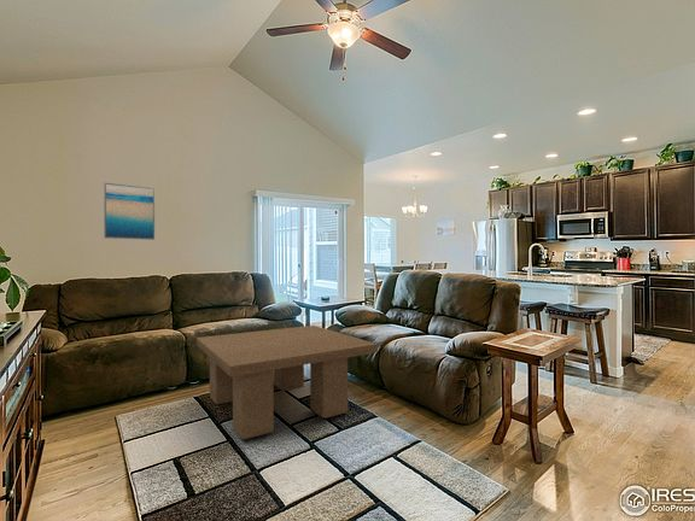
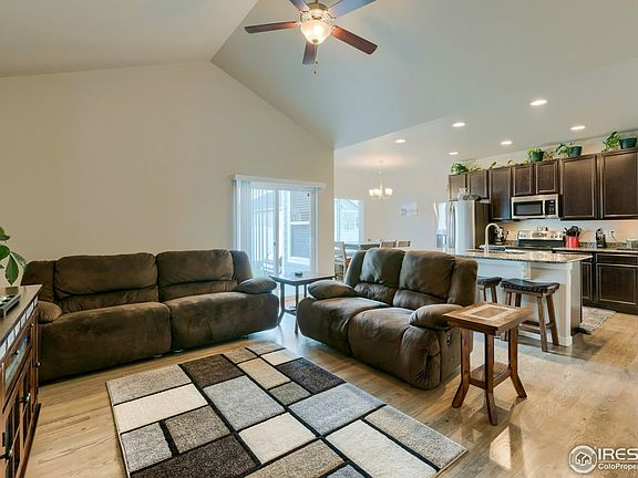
- coffee table (282, 371)
- wall art (129, 212)
